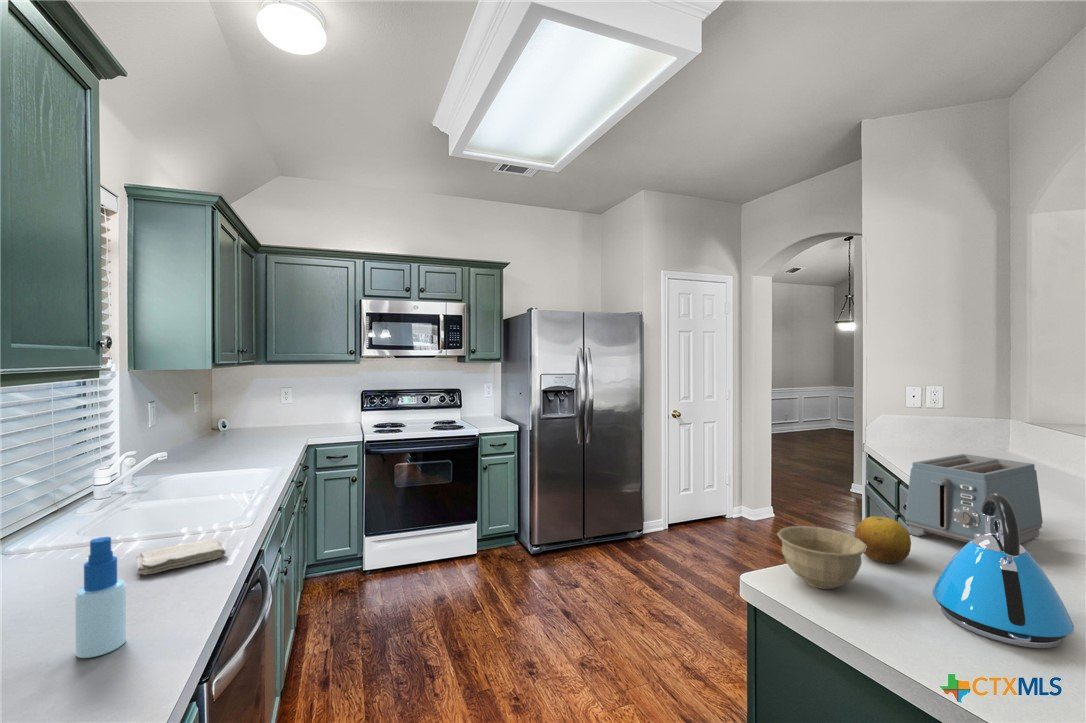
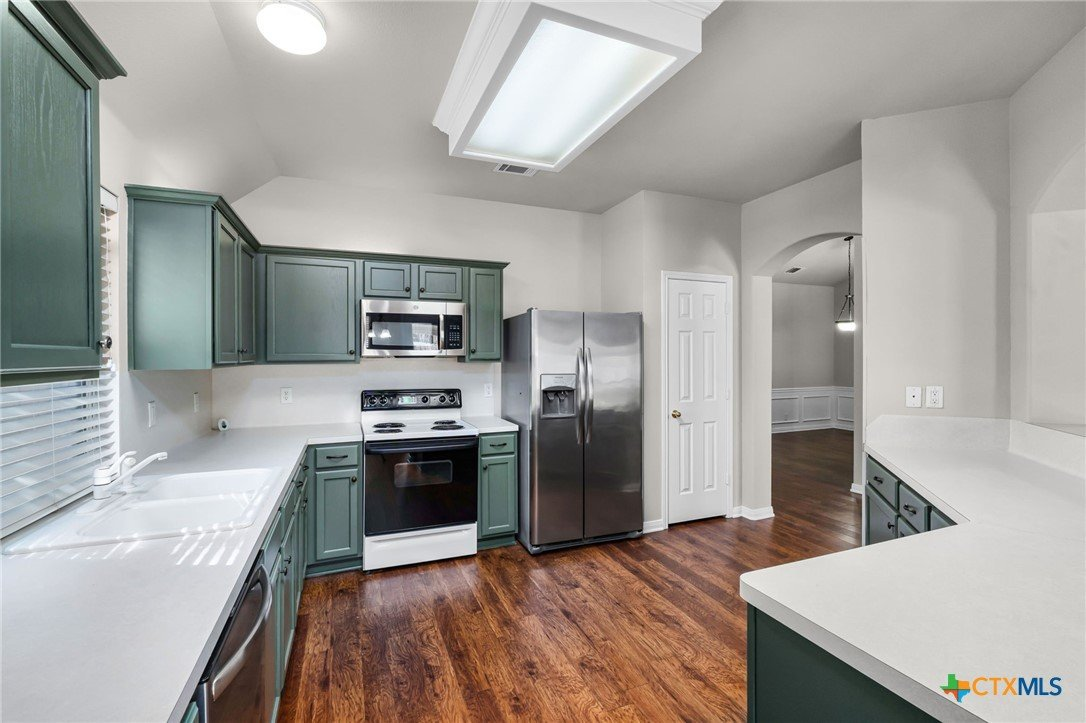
- fruit (882, 539)
- washcloth (181, 554)
- spray bottle (101, 592)
- kettle (999, 559)
- bowl (820, 561)
- toaster (969, 500)
